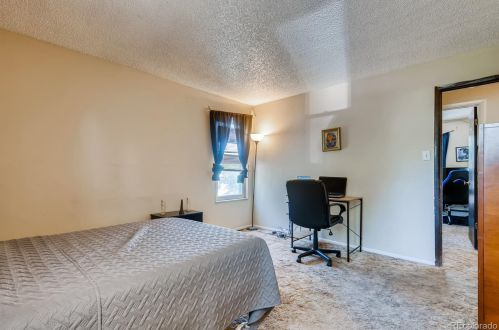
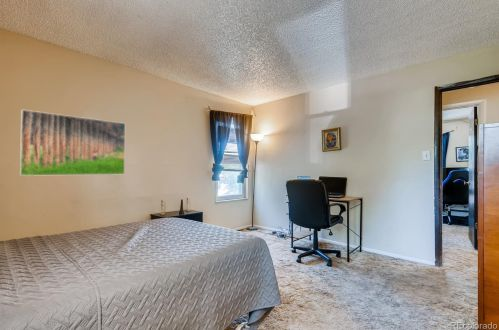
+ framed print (79, 146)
